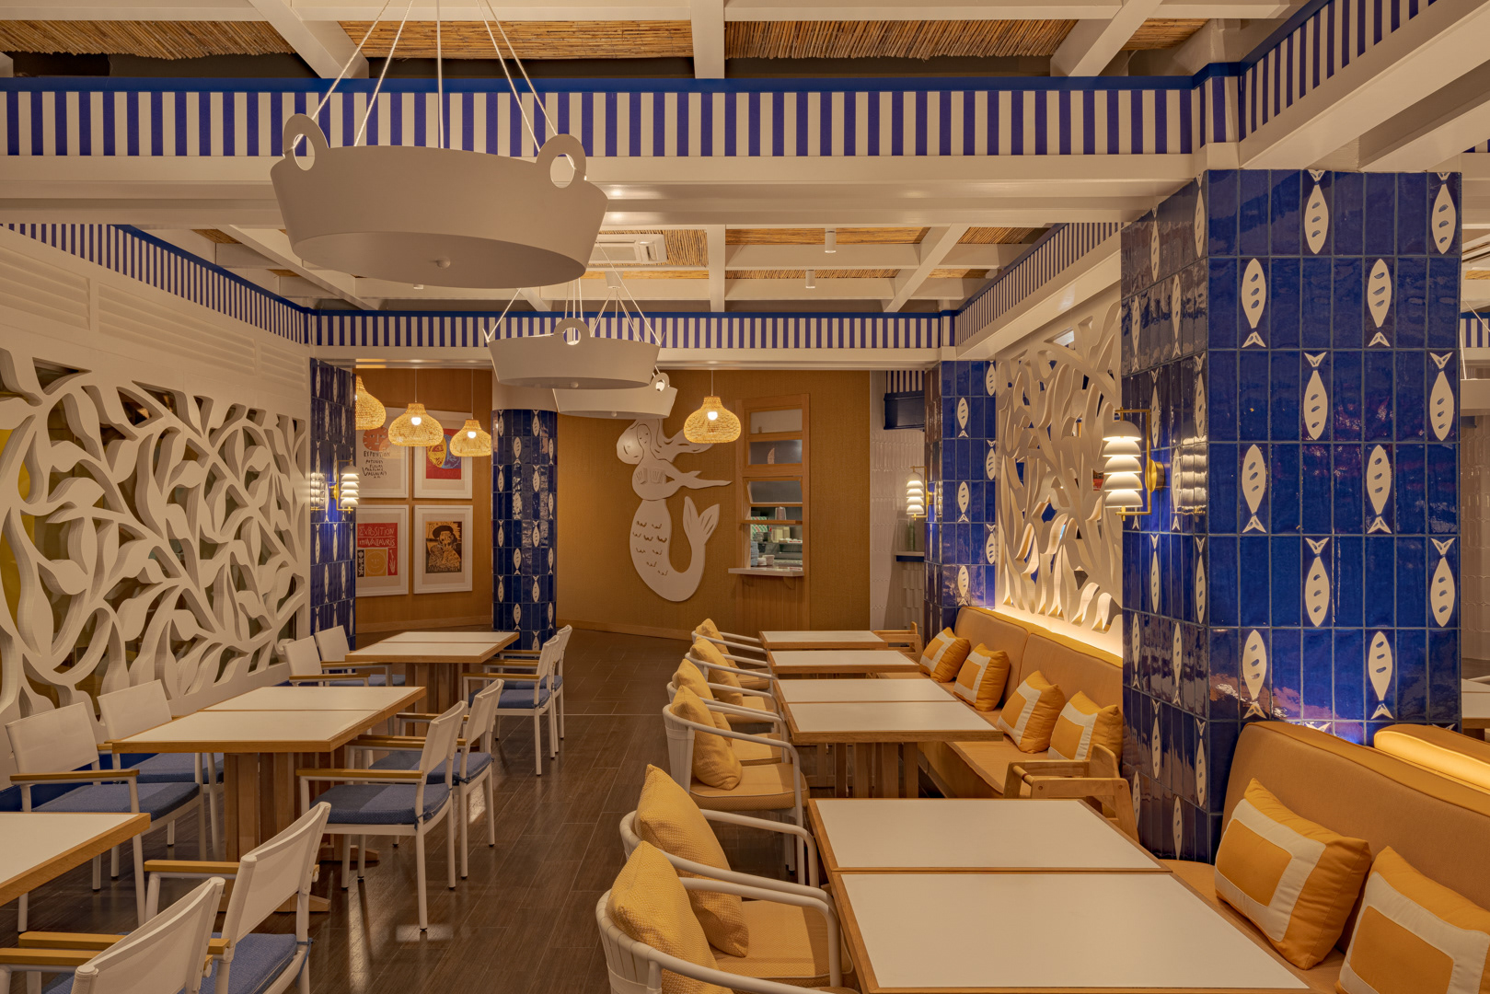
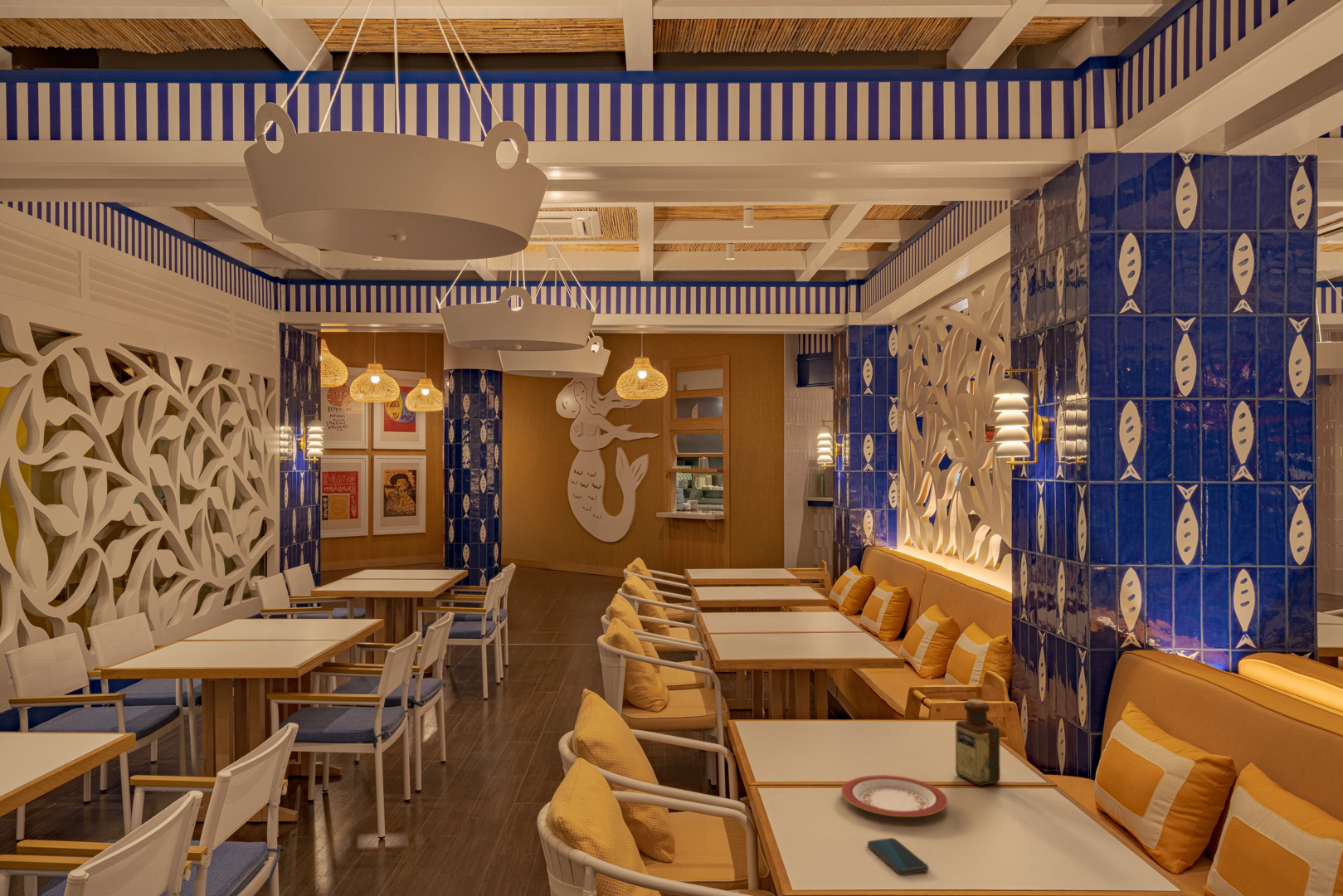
+ plate (893, 798)
+ bottle (977, 739)
+ smartphone (897, 855)
